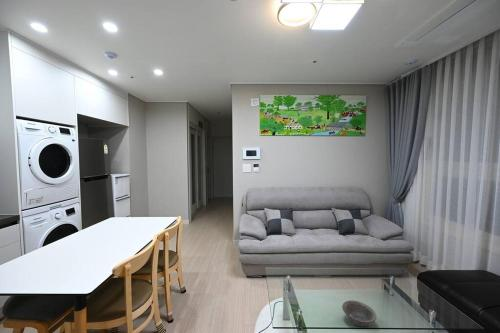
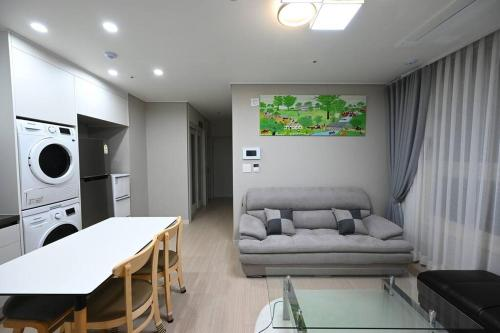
- decorative bowl (358, 316)
